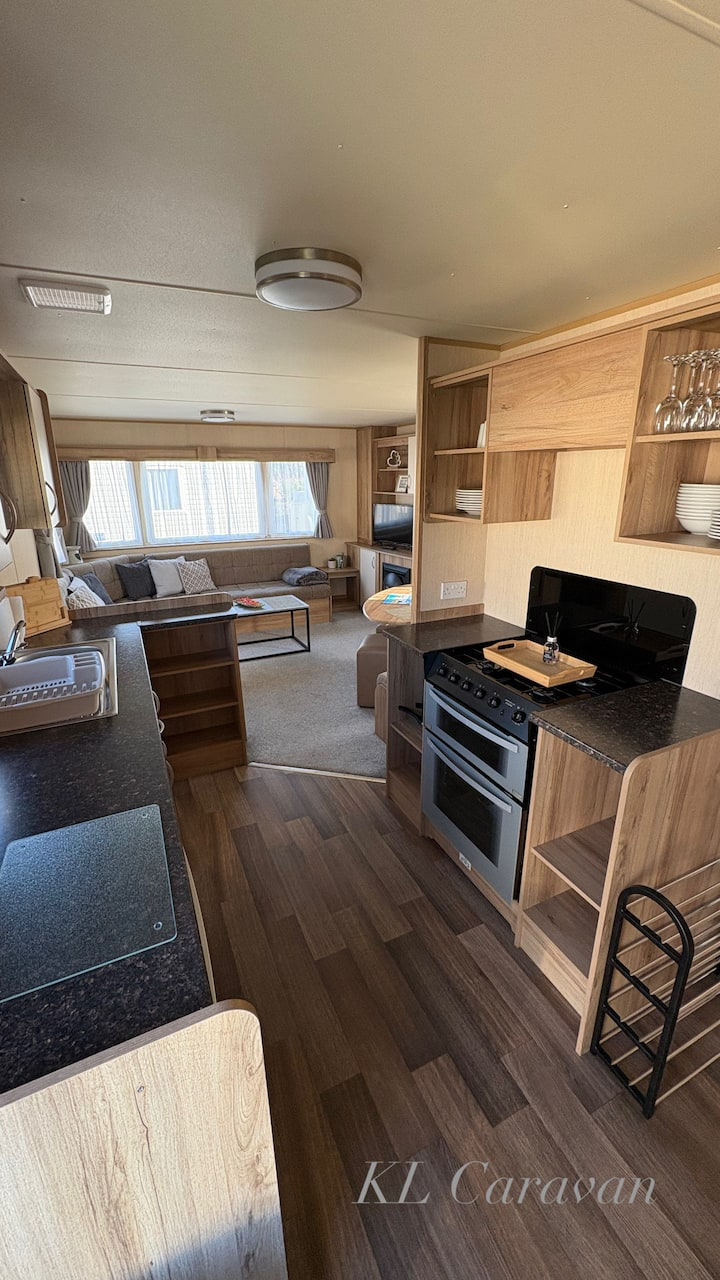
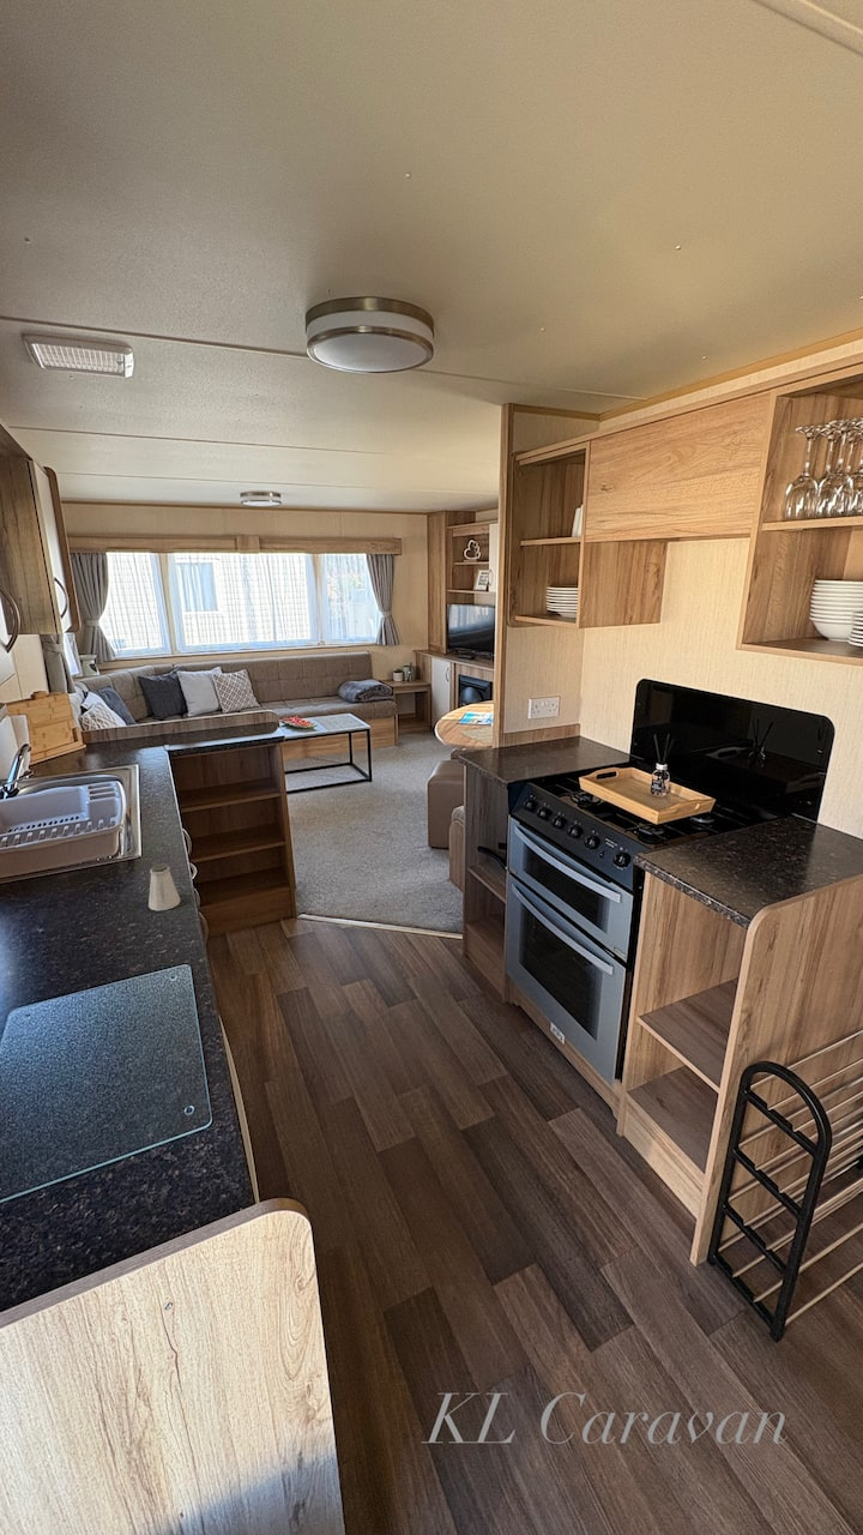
+ saltshaker (162, 885)
